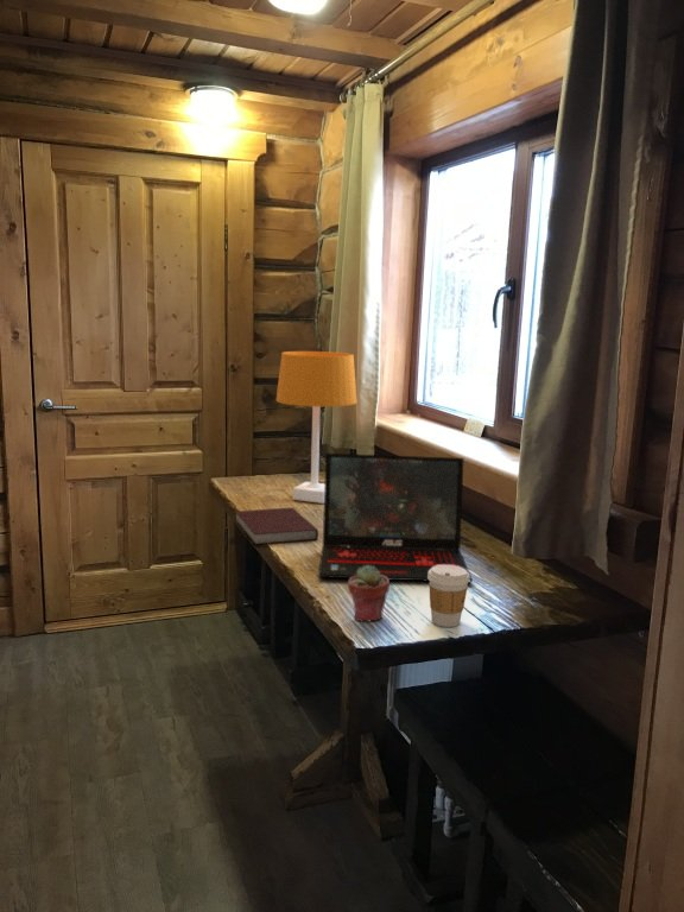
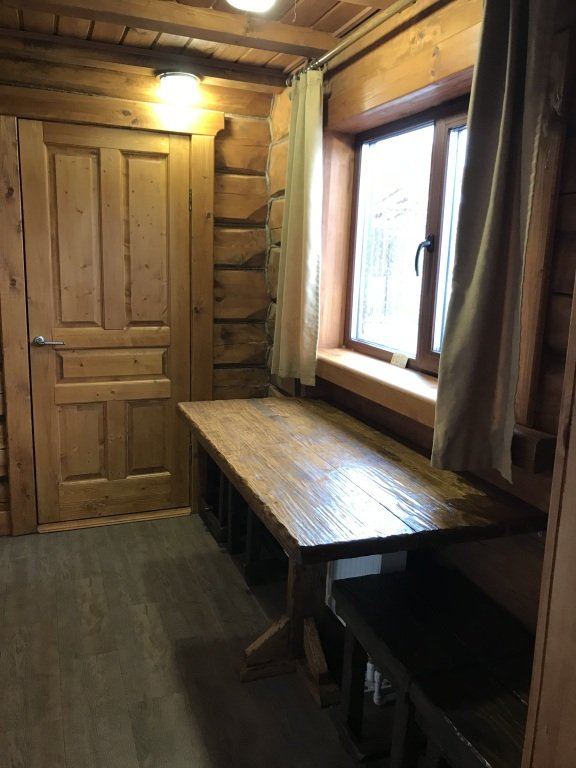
- notebook (274, 525)
- potted succulent (368, 590)
- desk lamp (316, 426)
- laptop (394, 515)
- coffee cup (446, 595)
